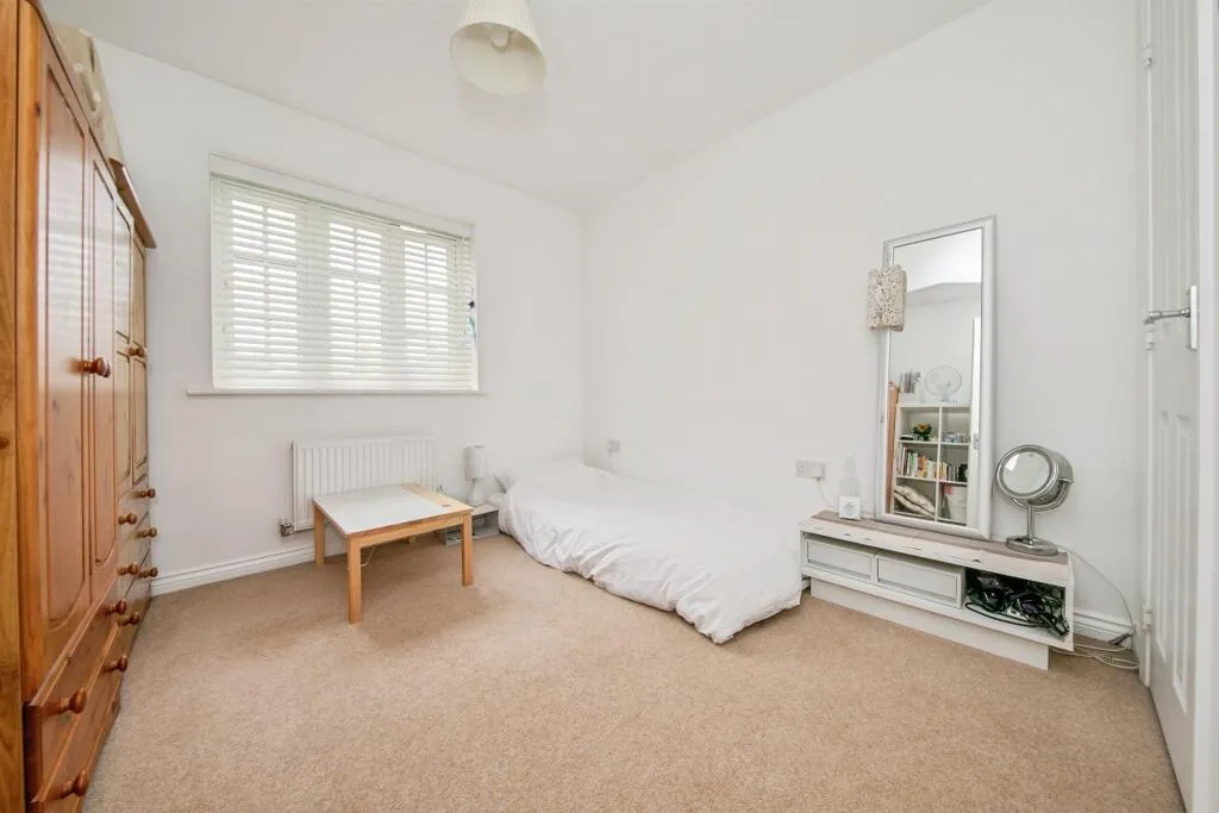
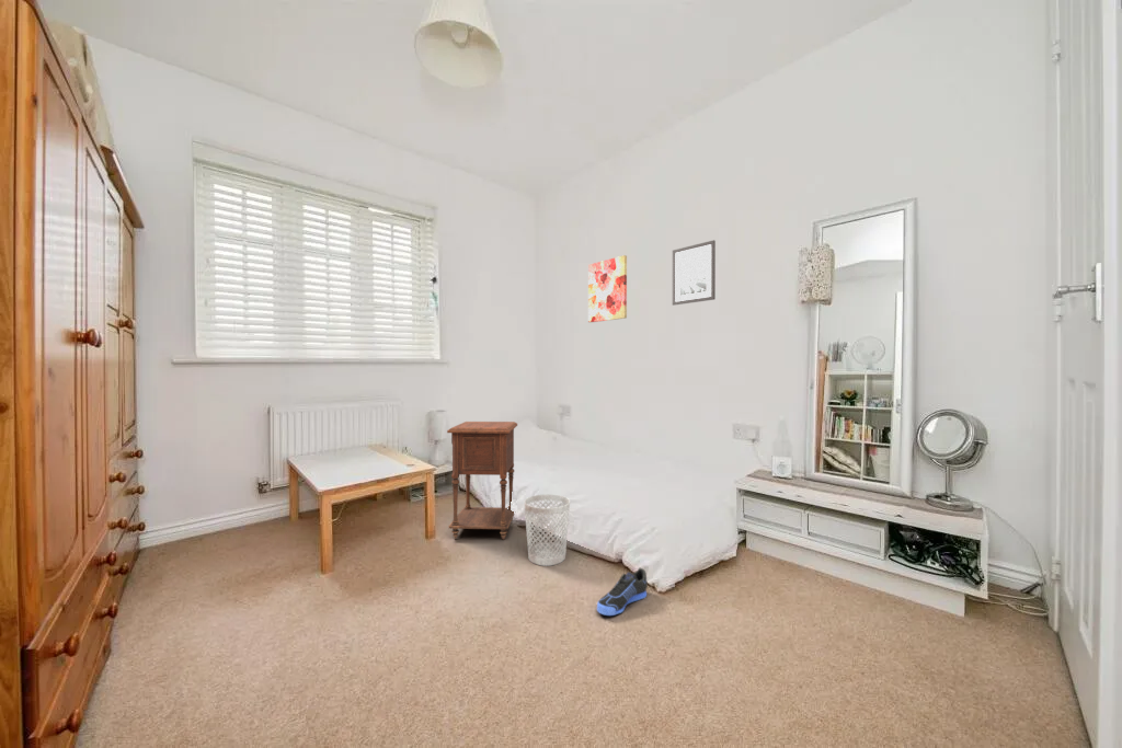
+ sneaker (622, 589)
+ nightstand (484, 474)
+ wastebasket (547, 529)
+ wall art (606, 290)
+ wall art (692, 274)
